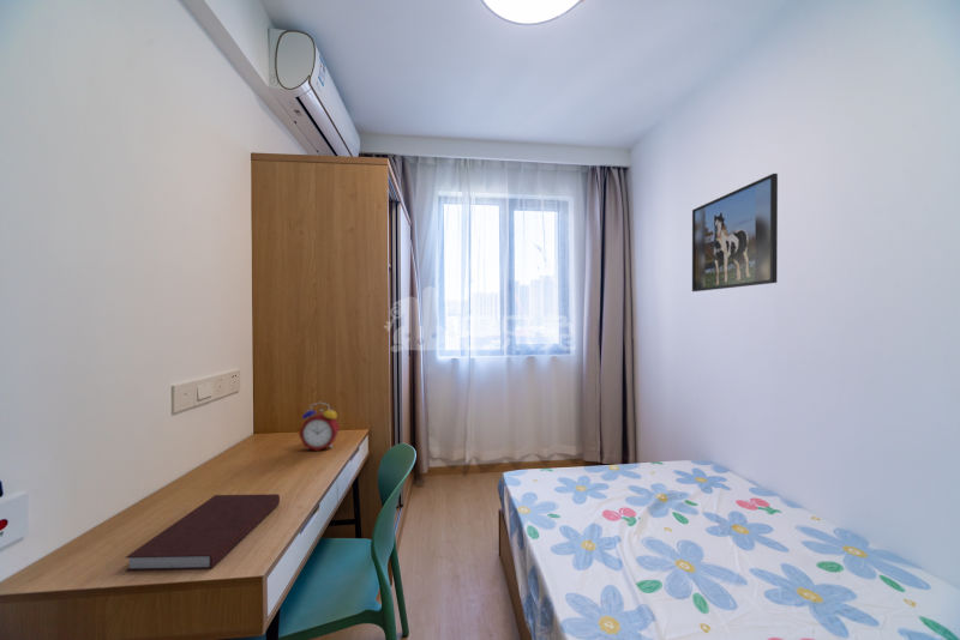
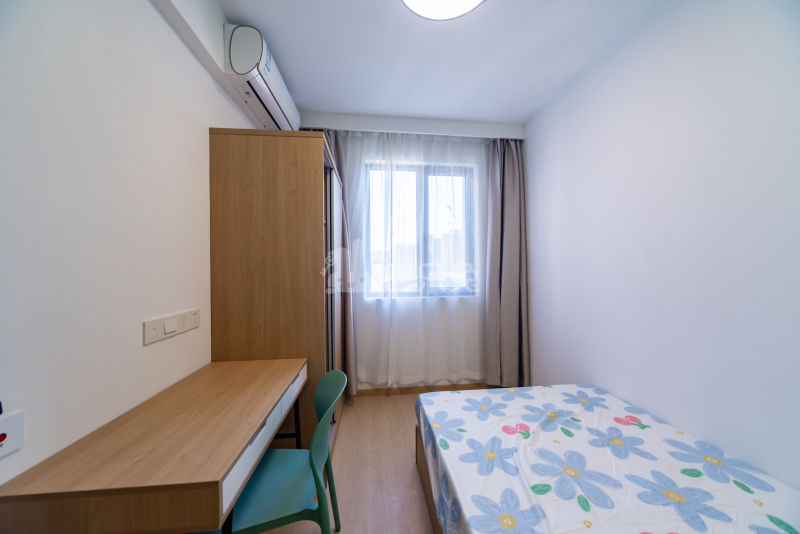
- alarm clock (320, 424)
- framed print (728, 241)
- notebook (214, 526)
